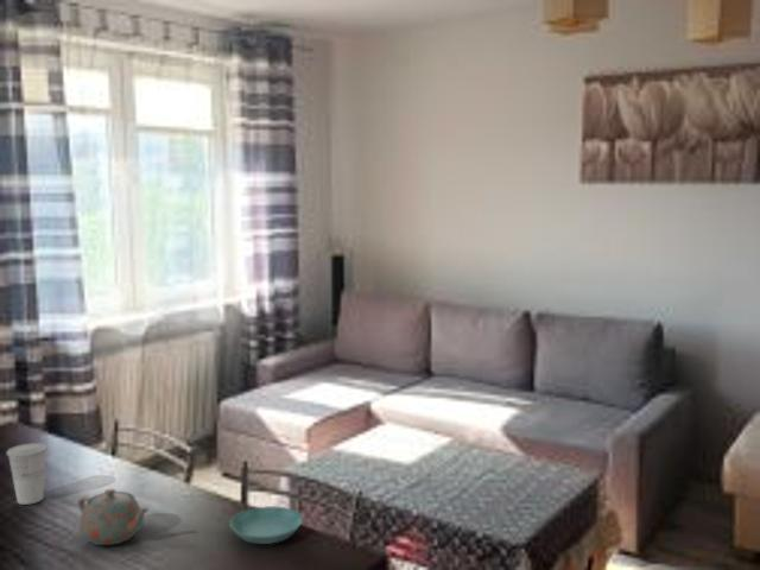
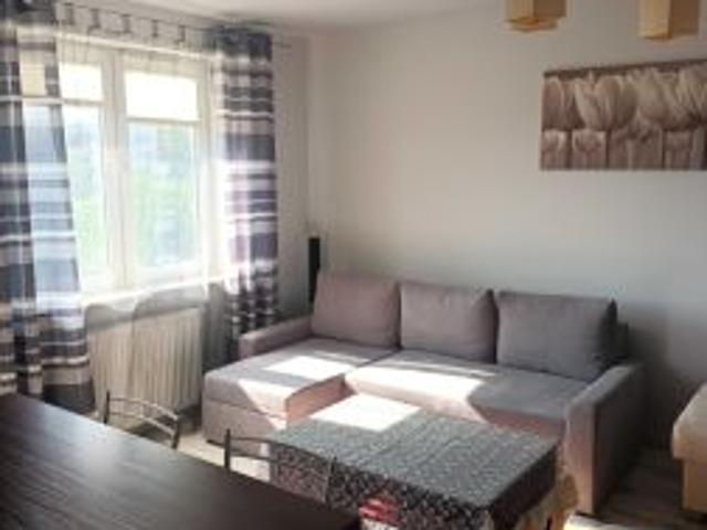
- cup (28, 474)
- saucer (266, 526)
- teapot (113, 513)
